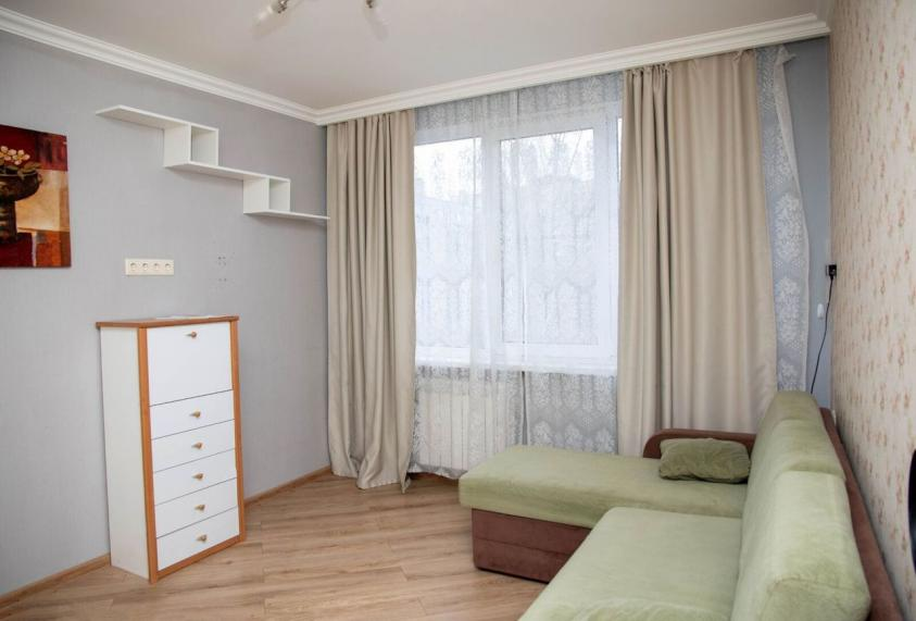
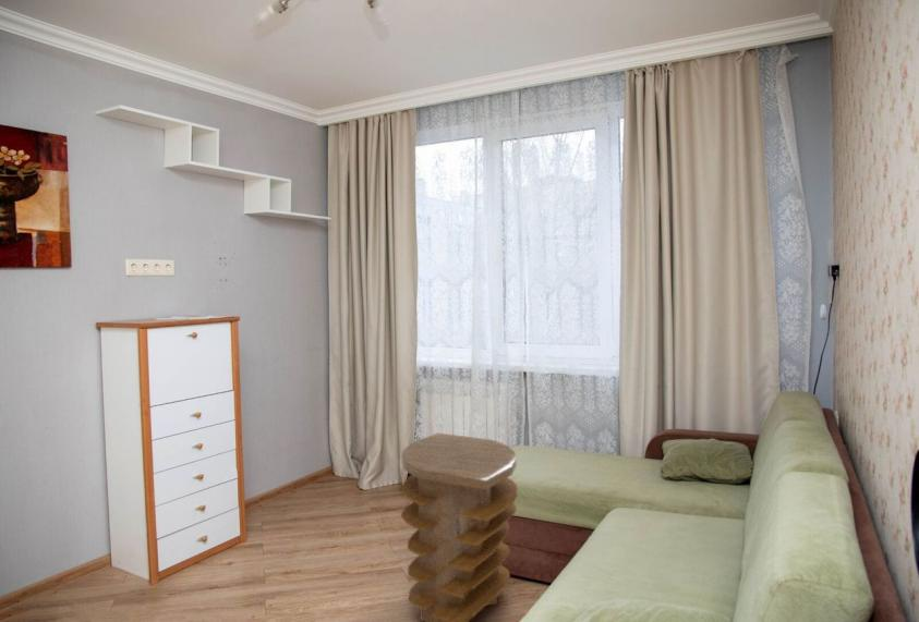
+ side table (459, 530)
